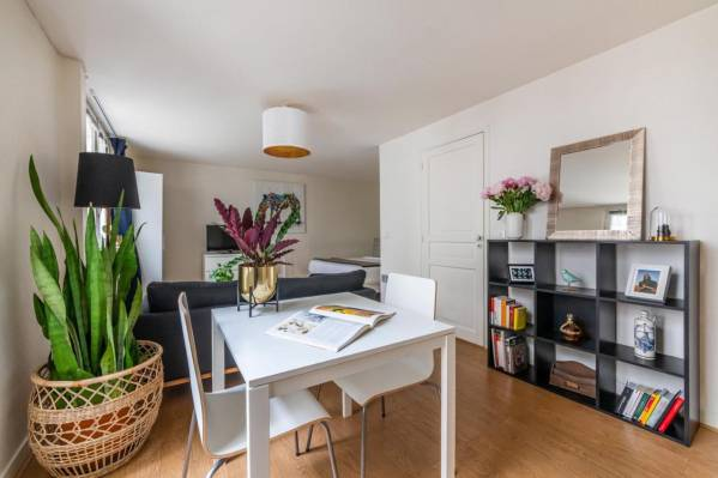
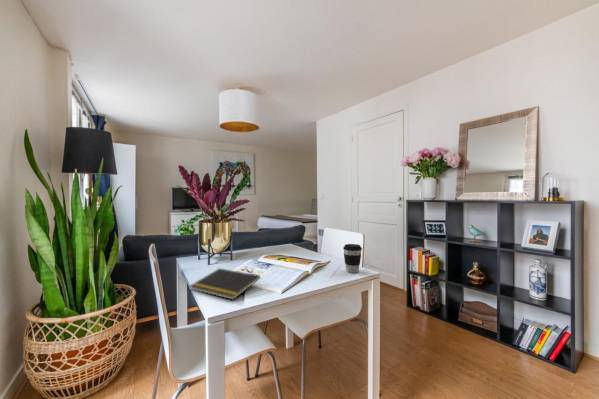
+ coffee cup (352, 258)
+ notepad (225, 282)
